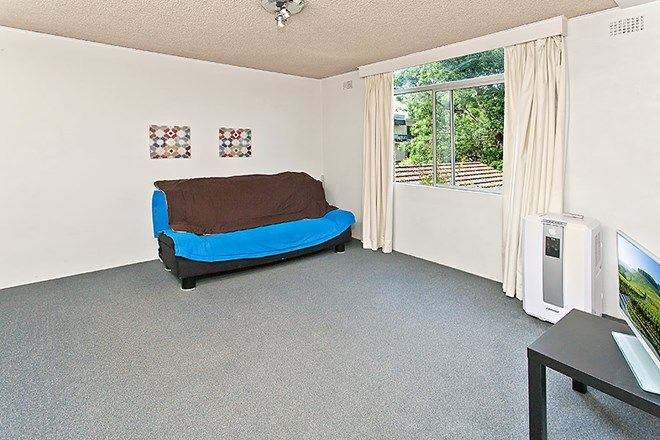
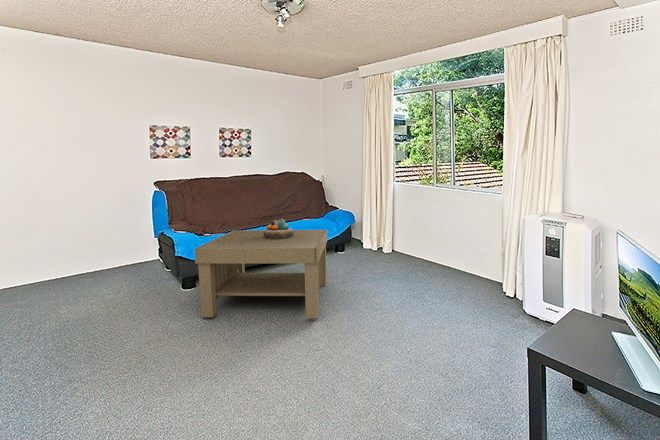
+ coffee table (270, 273)
+ decorative bowl (278, 227)
